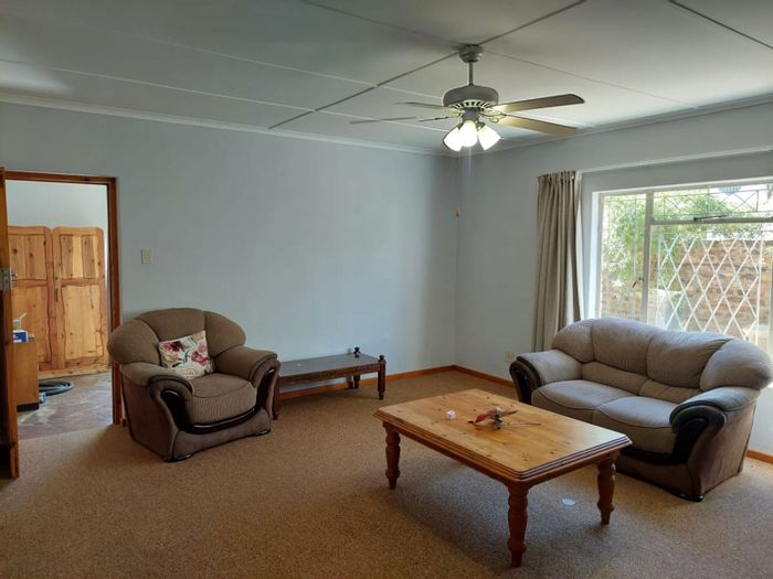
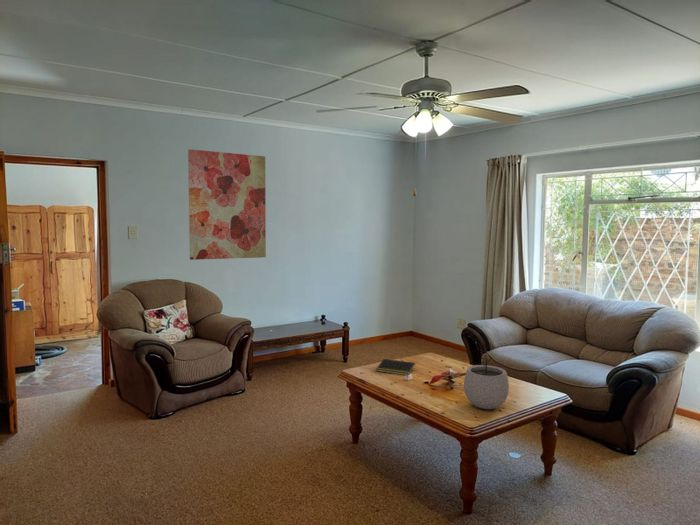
+ plant pot (486, 380)
+ wall art (228, 206)
+ notepad (395, 366)
